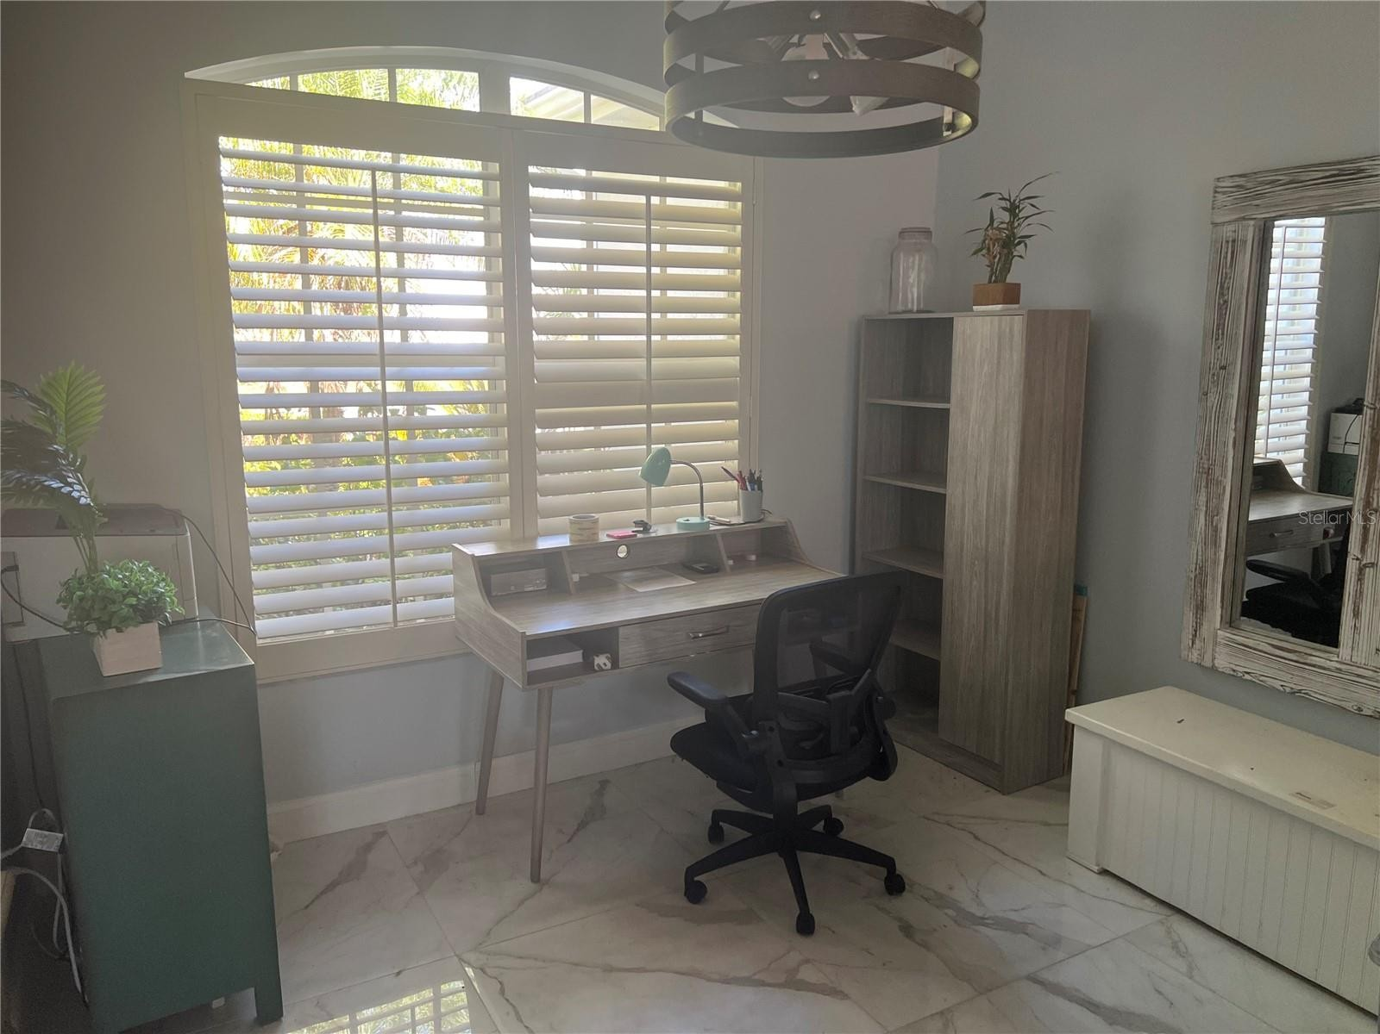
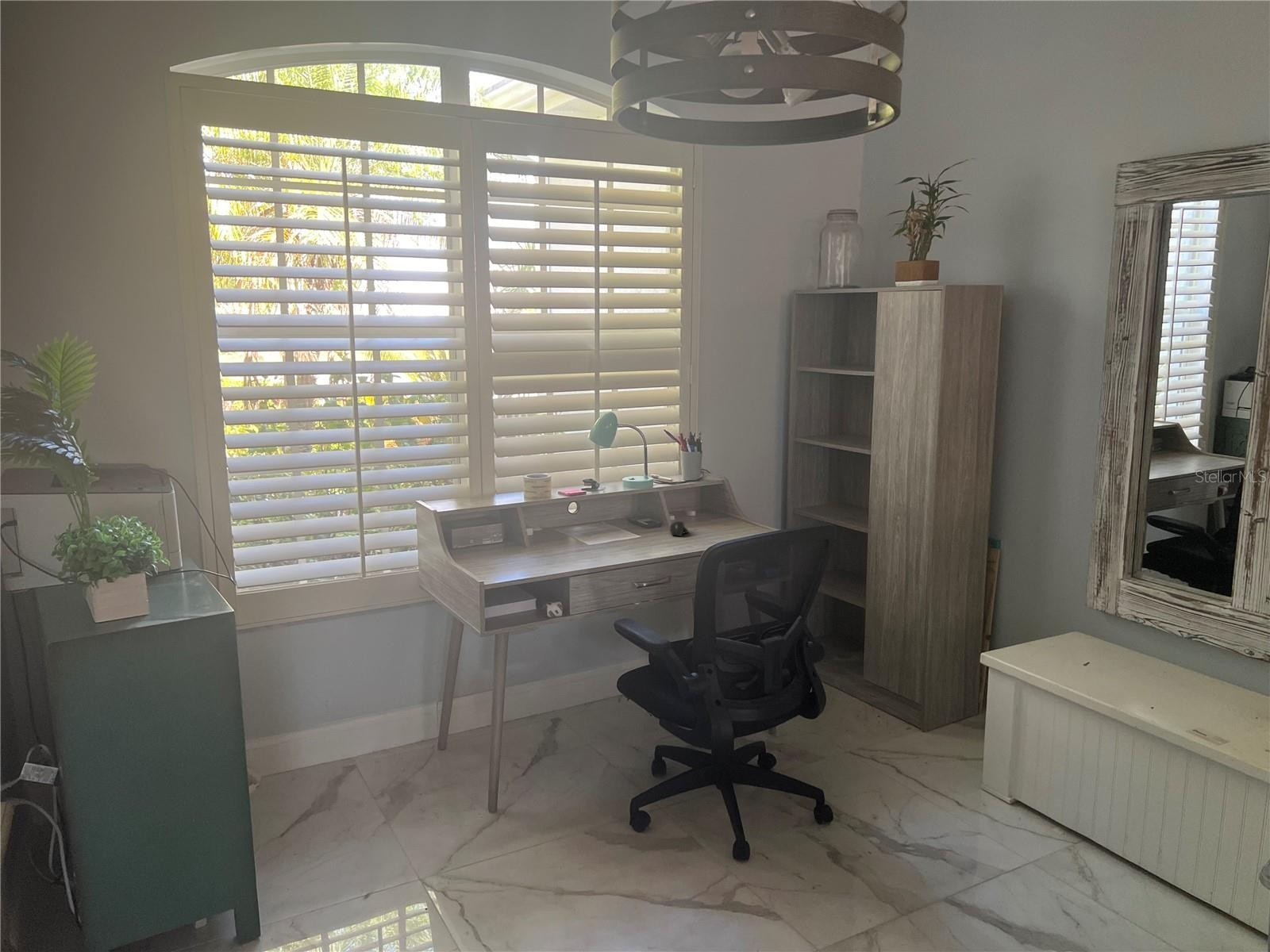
+ computer mouse (679, 527)
